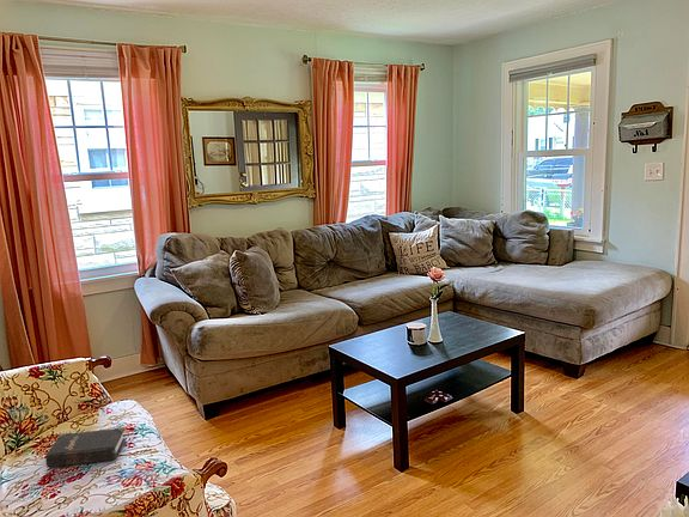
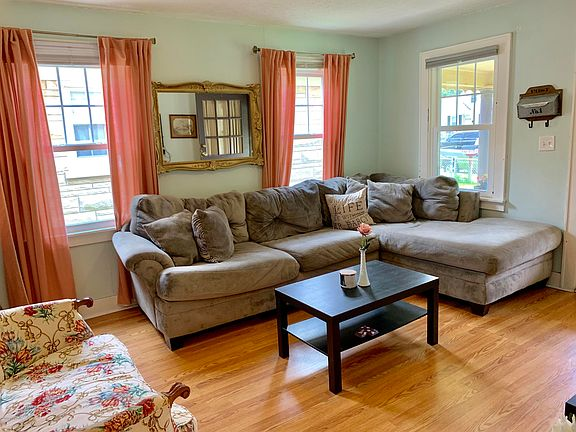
- hardback book (87, 446)
